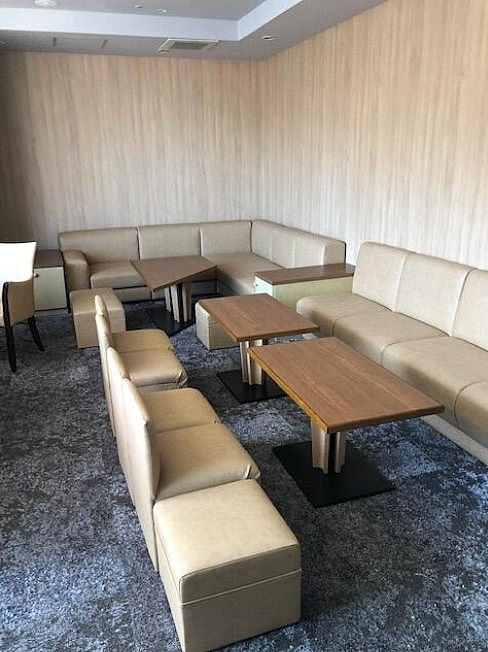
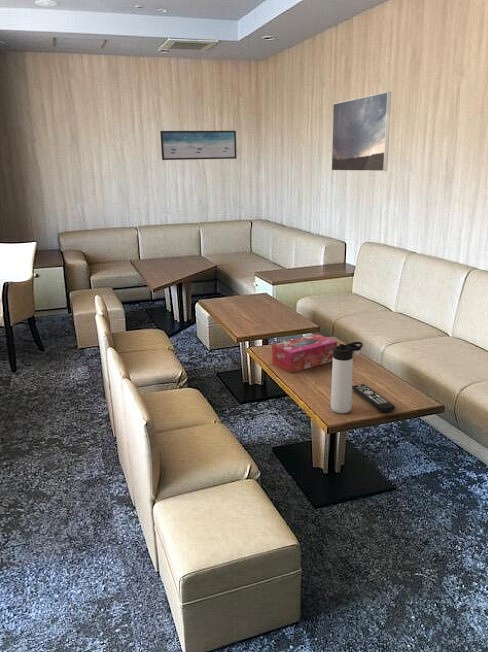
+ remote control (372, 397)
+ thermos bottle (346, 377)
+ wall art (199, 145)
+ tissue box (304, 352)
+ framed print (358, 135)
